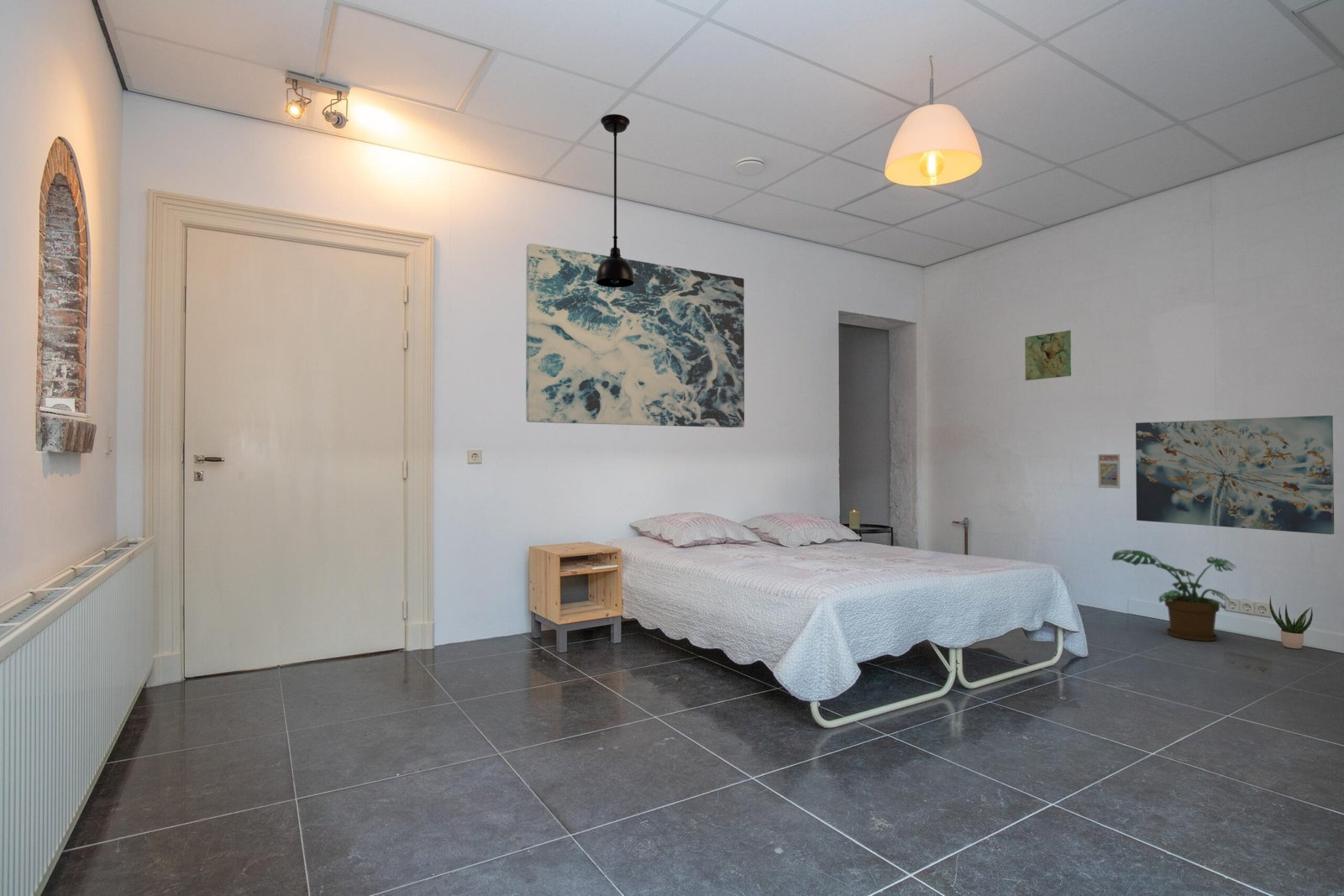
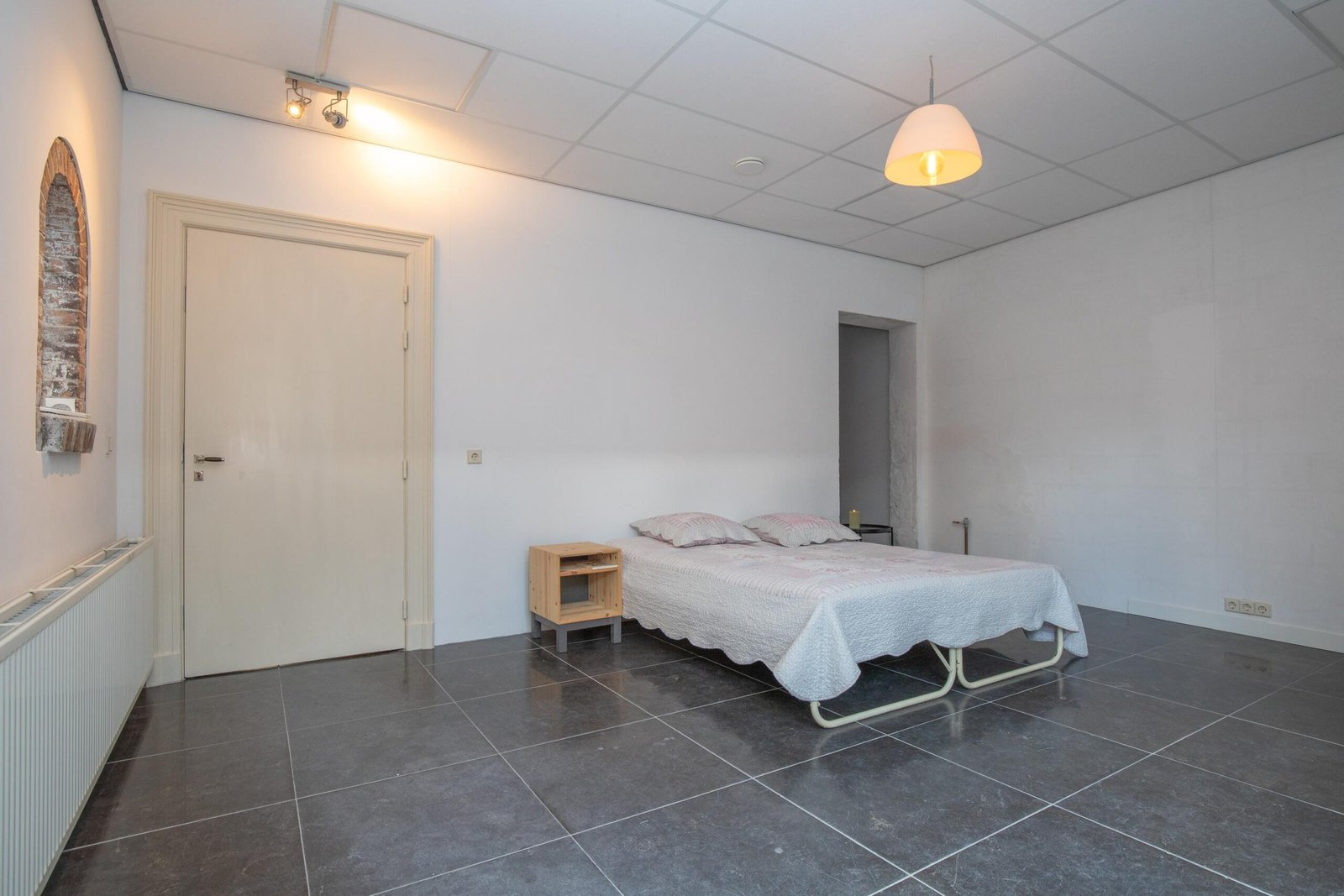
- potted plant (1178, 592)
- topographical map (1047, 356)
- wall art (644, 343)
- trading card display case (1109, 471)
- potted plant (1291, 622)
- wall art (1225, 473)
- light fixture (615, 202)
